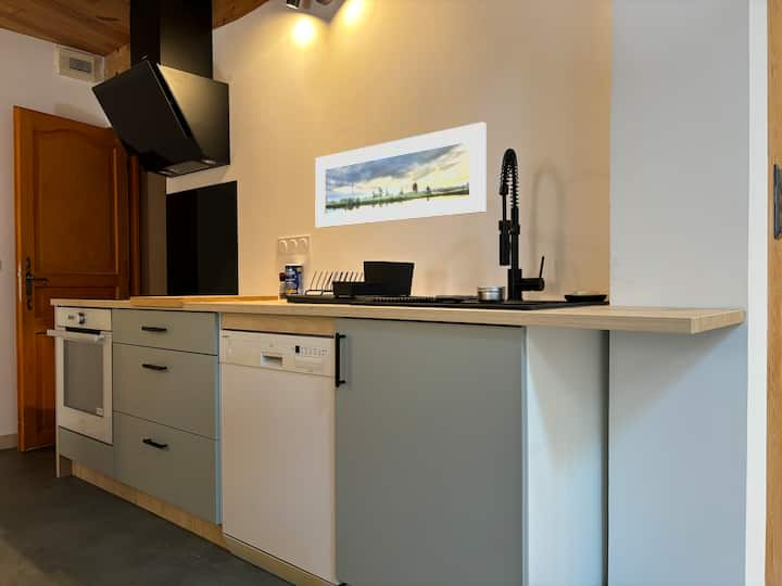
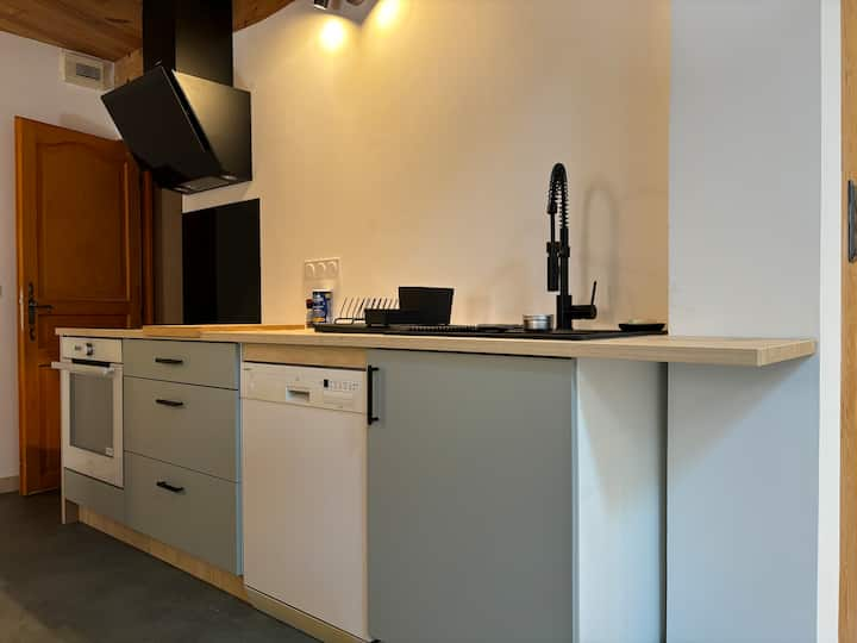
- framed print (390, 181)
